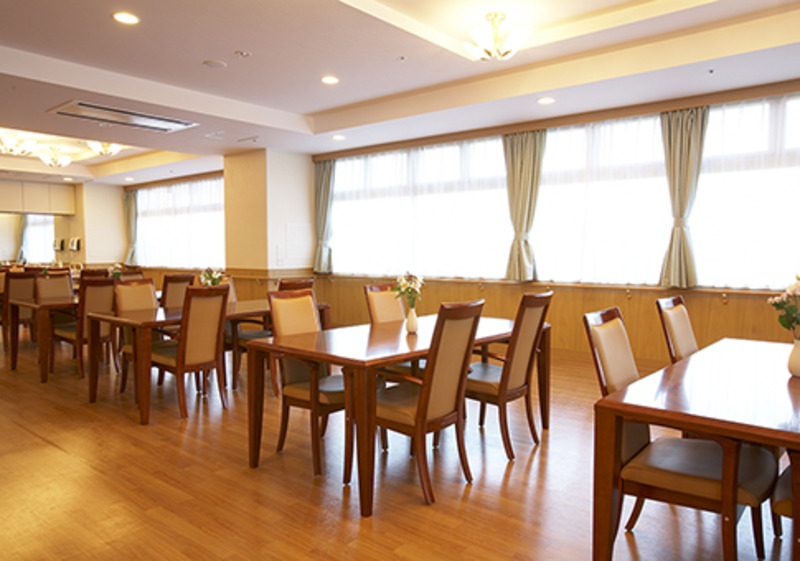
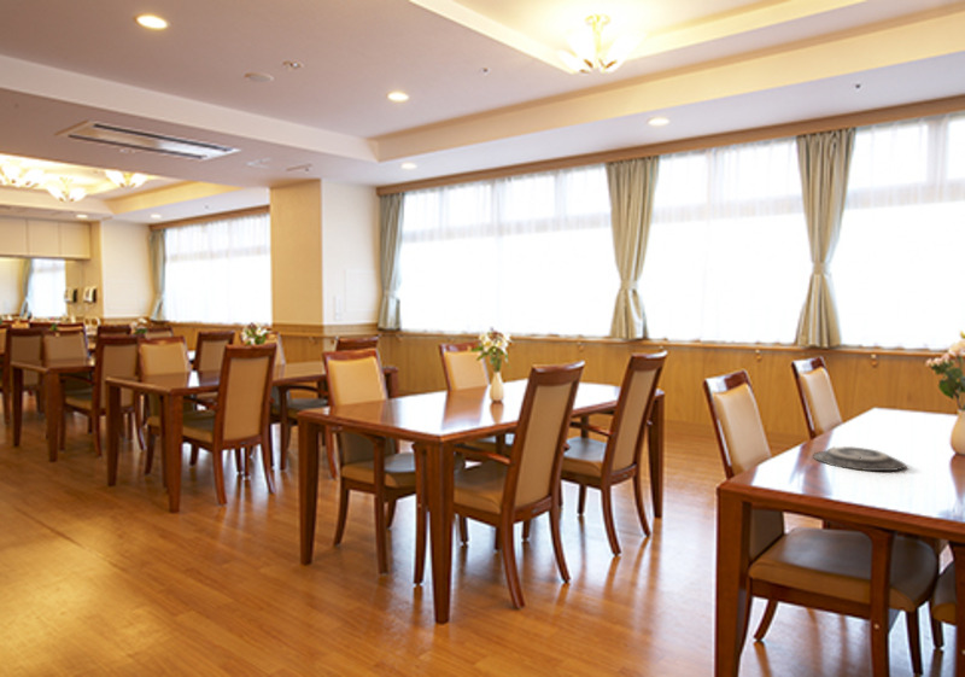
+ plate (858, 456)
